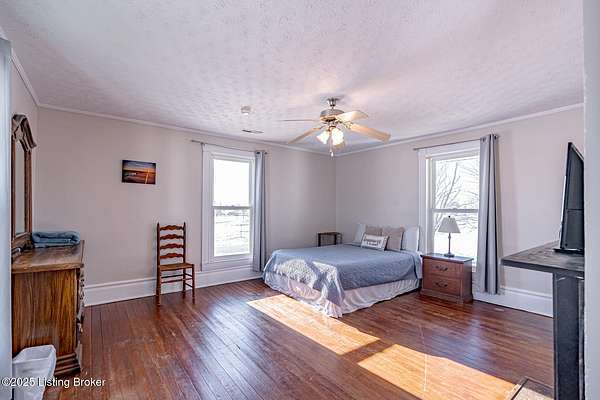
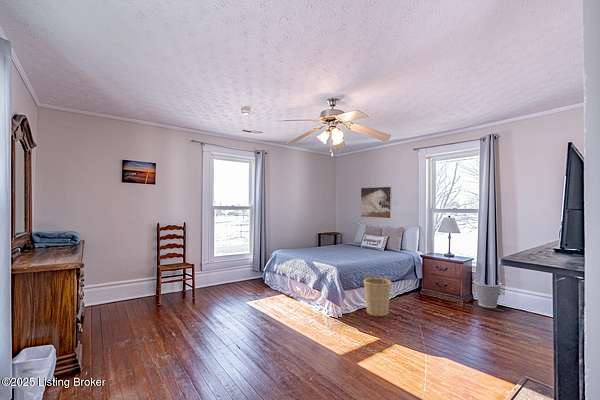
+ basket (377, 293)
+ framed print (375, 202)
+ wastebasket (487, 293)
